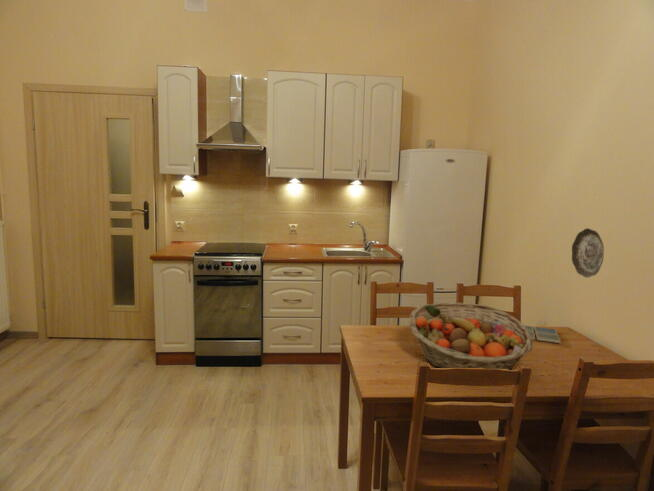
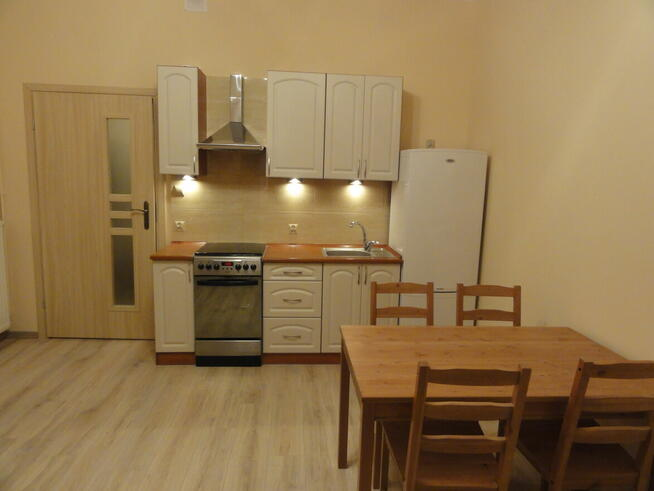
- decorative plate (588, 253)
- drink coaster (535, 332)
- fruit basket (468, 336)
